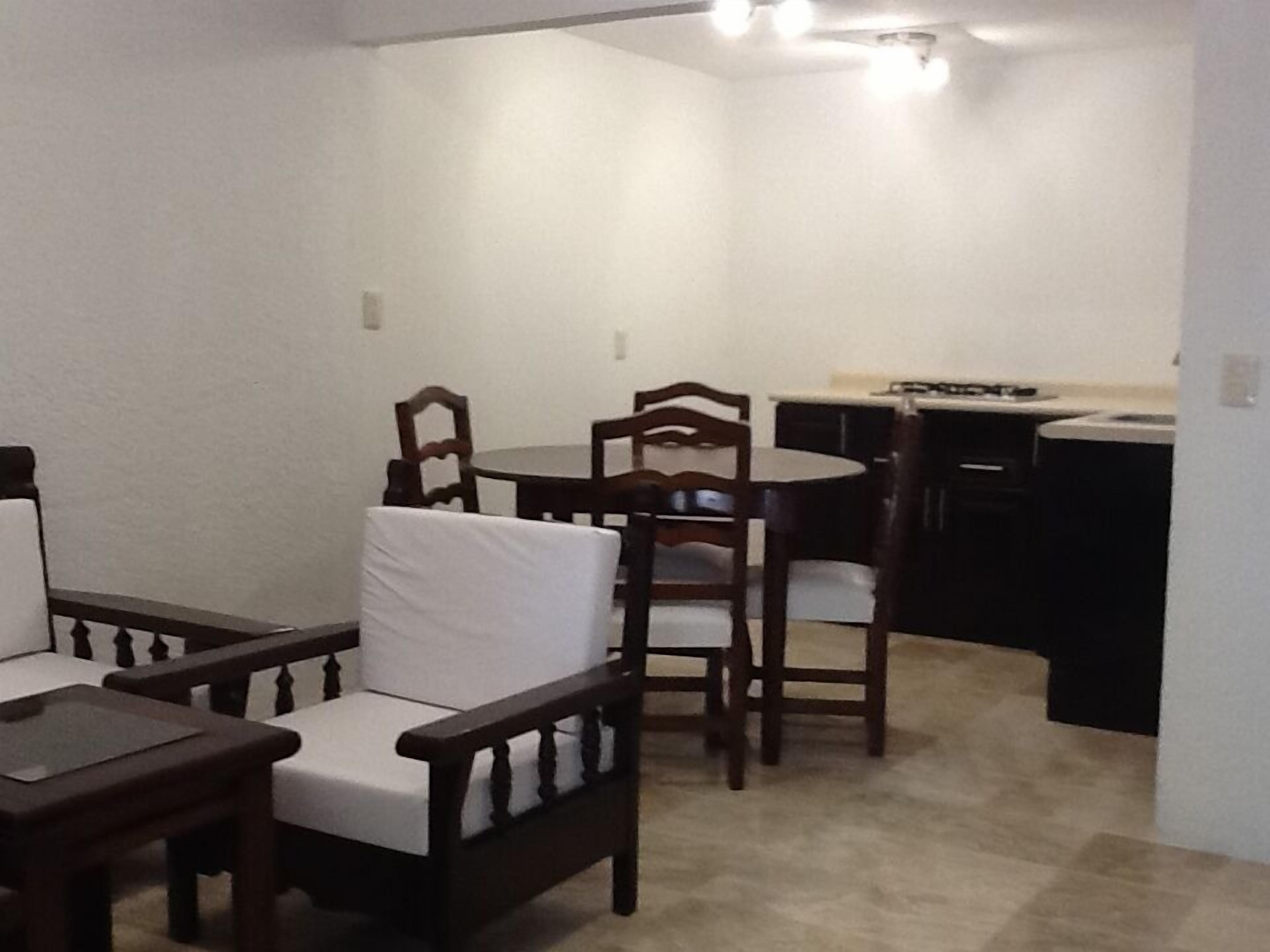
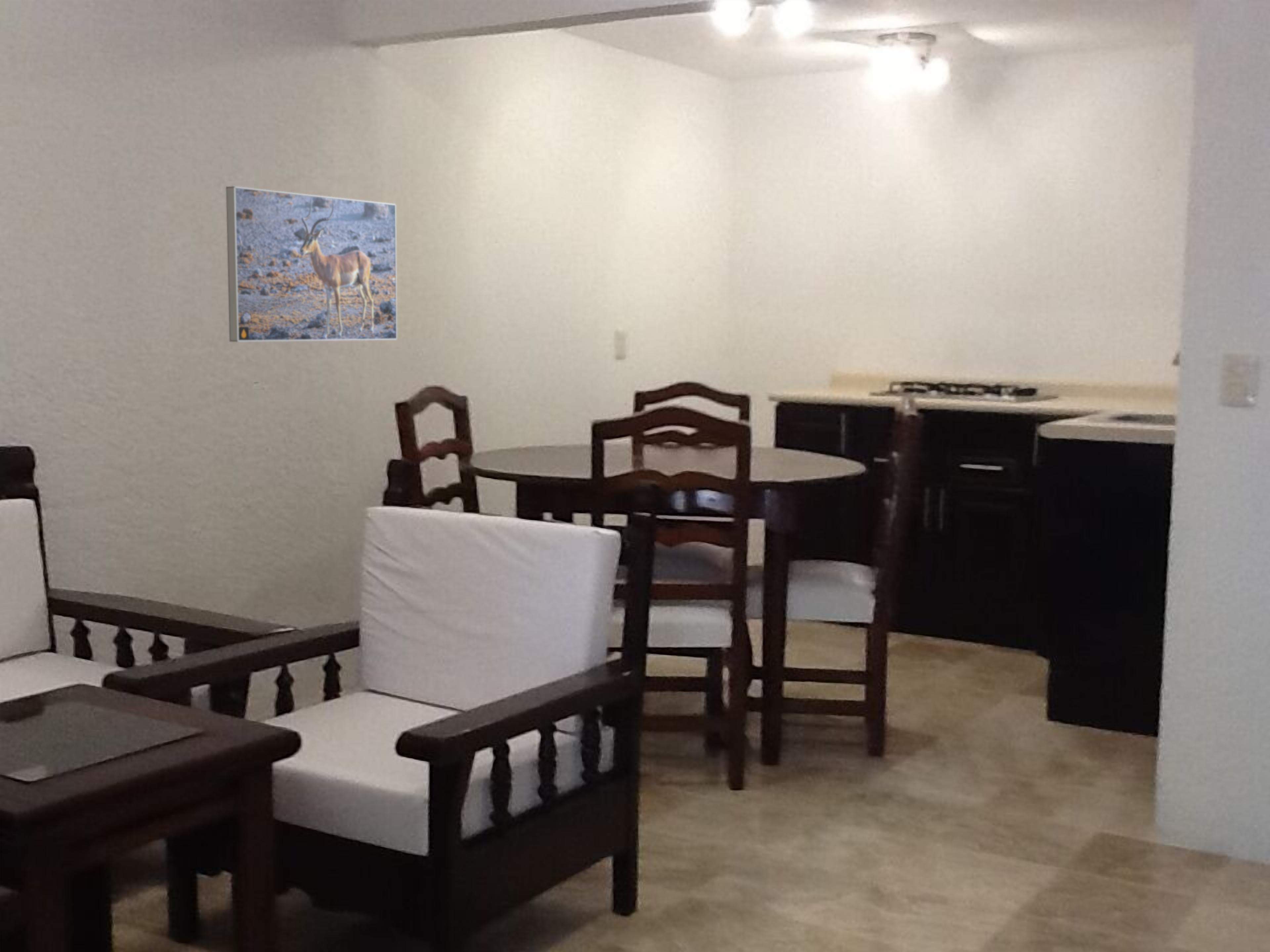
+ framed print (318, 268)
